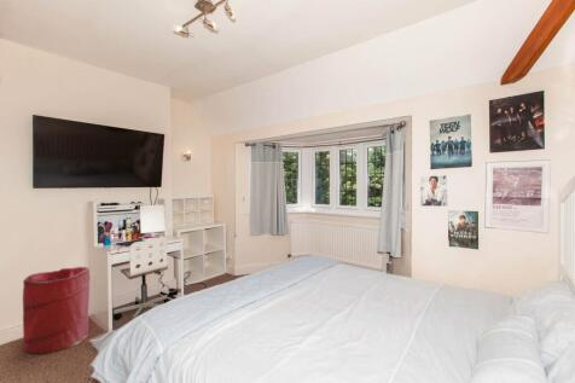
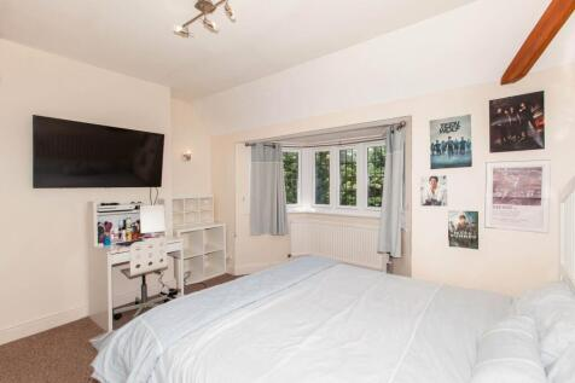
- laundry hamper (58, 304)
